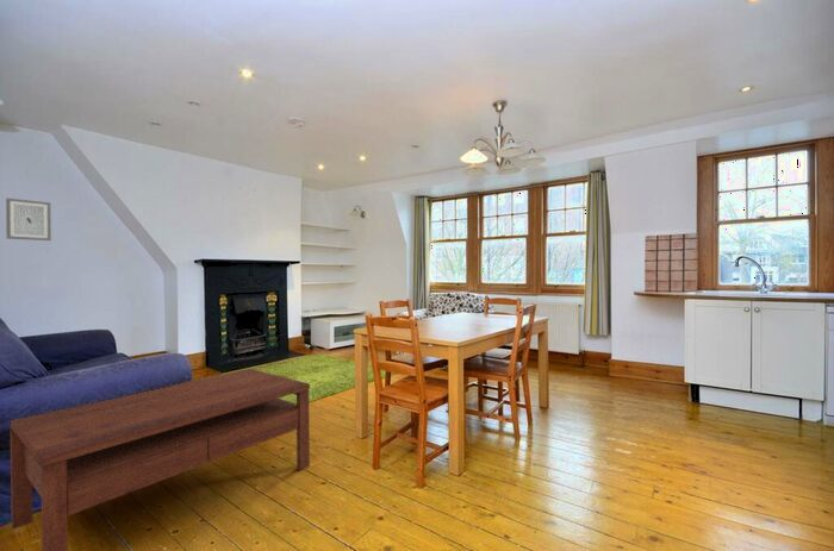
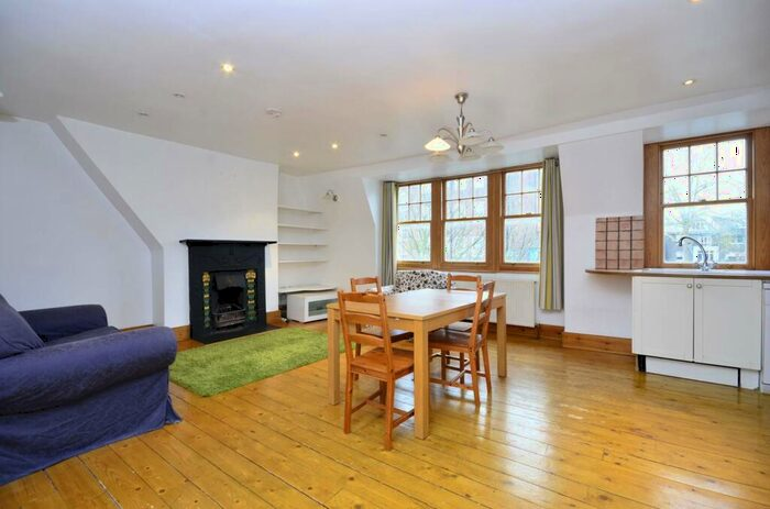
- coffee table (179, 445)
- wall art (29, 220)
